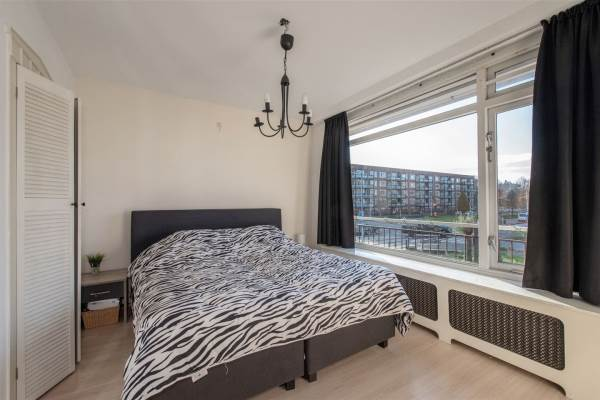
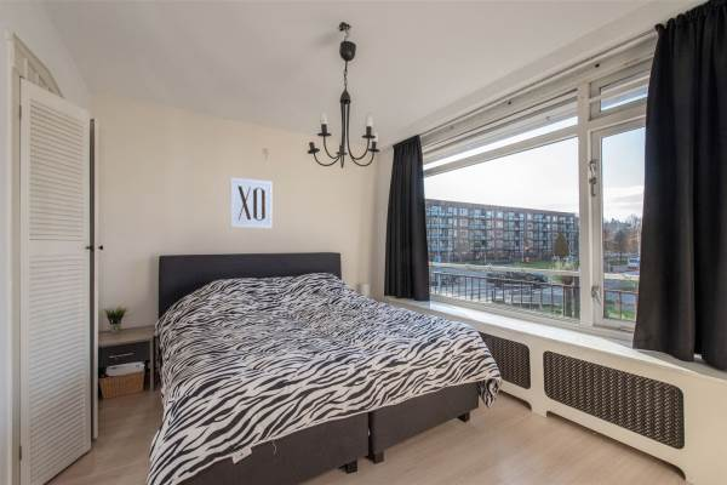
+ wall art (252, 204)
